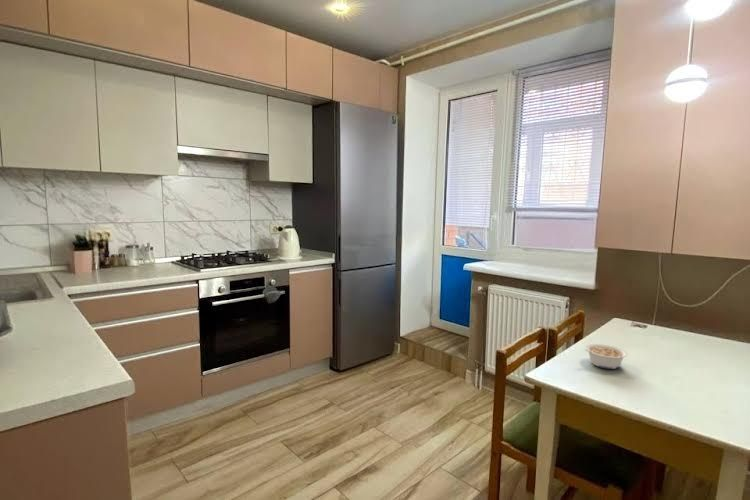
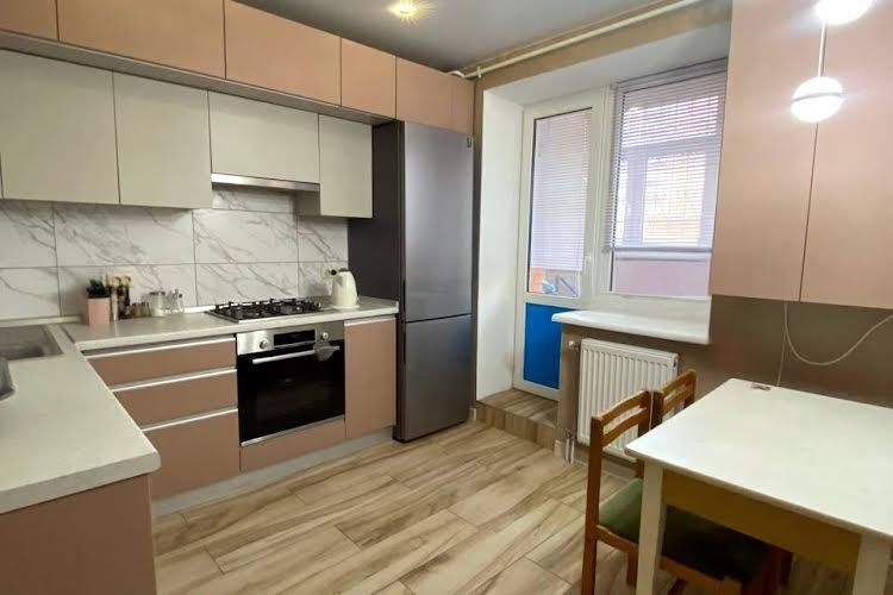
- legume (605, 356)
